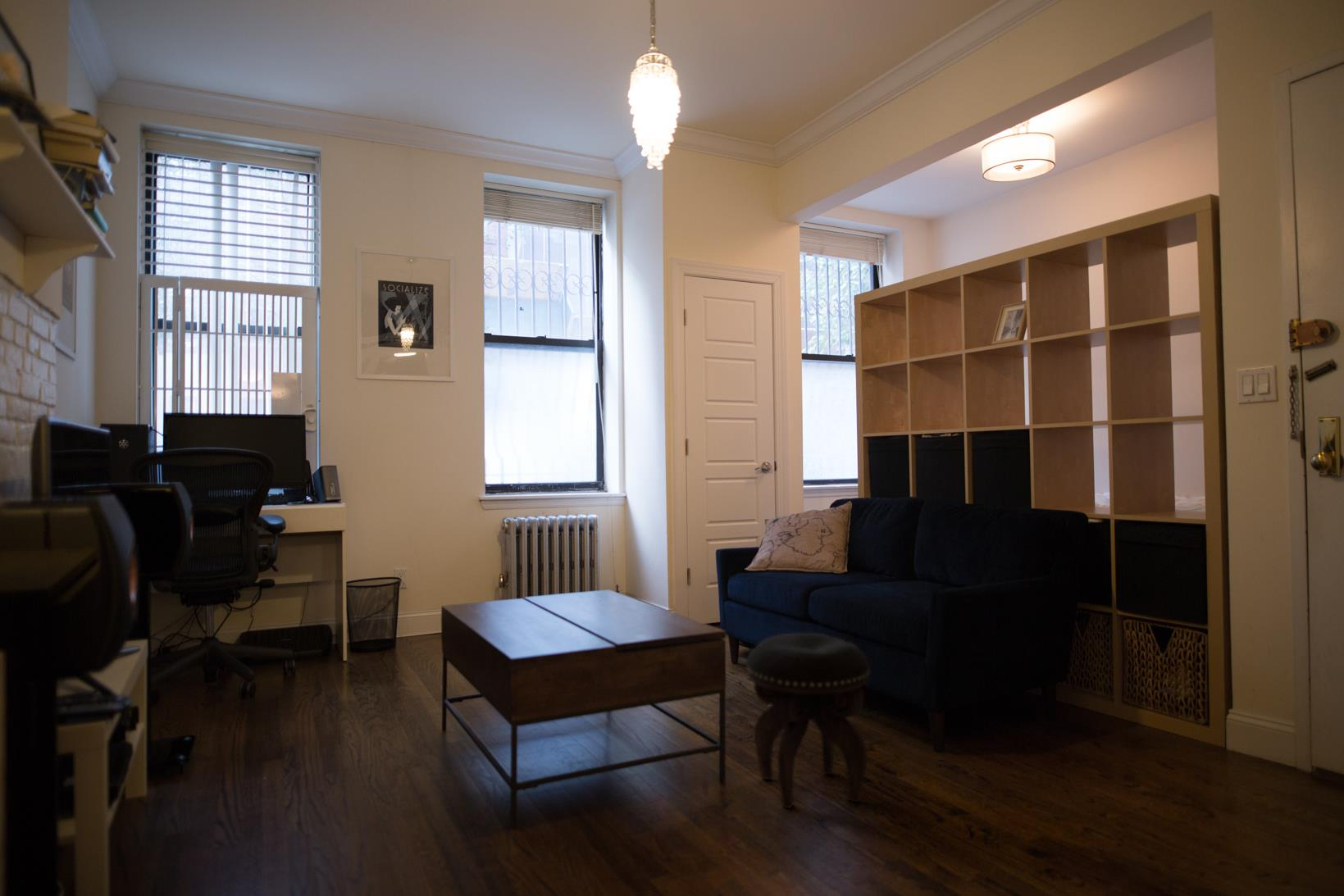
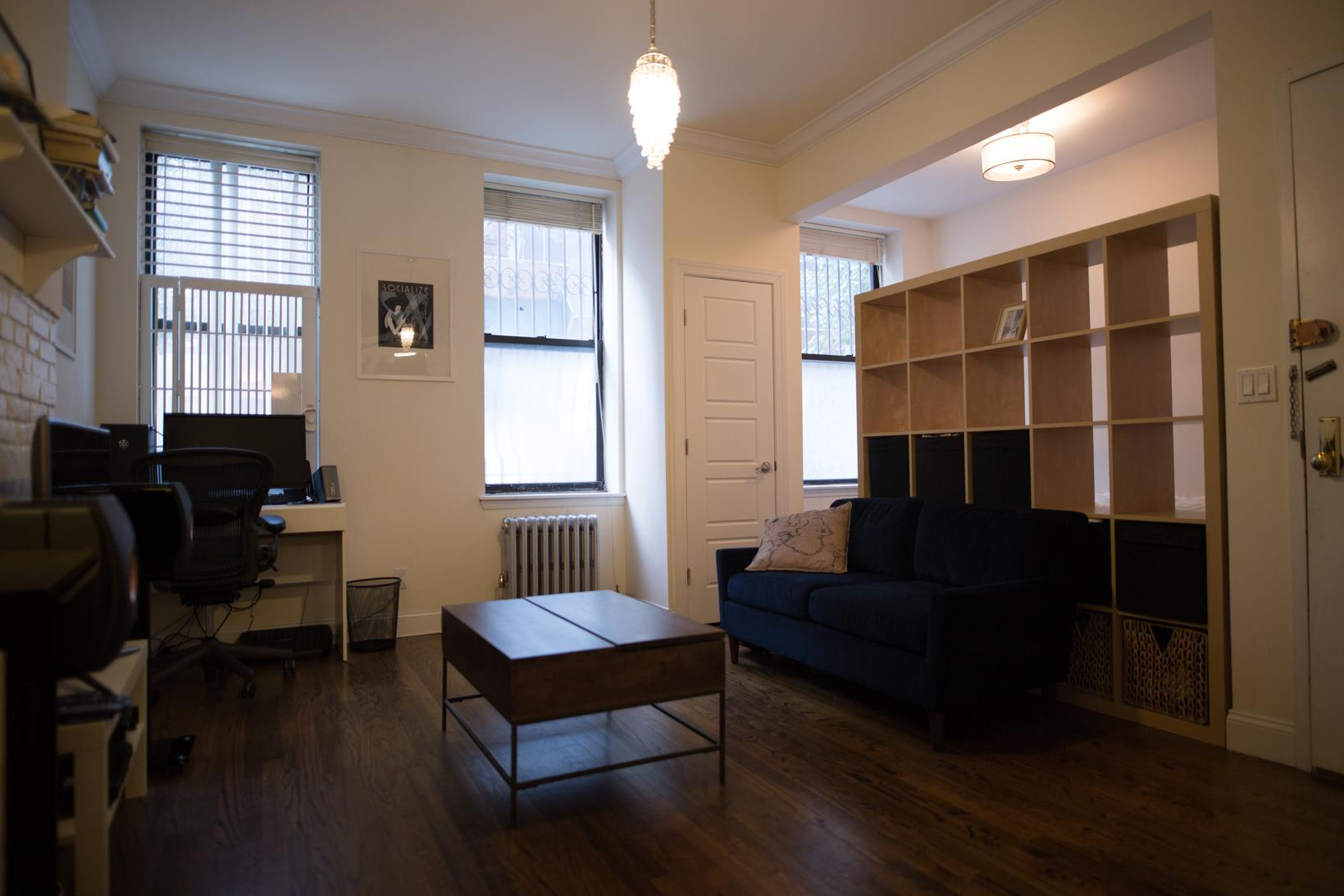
- footstool (808, 714)
